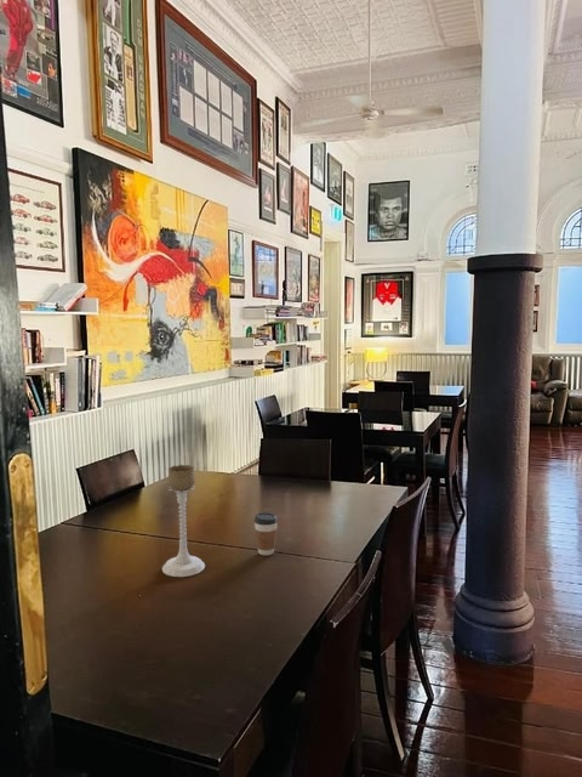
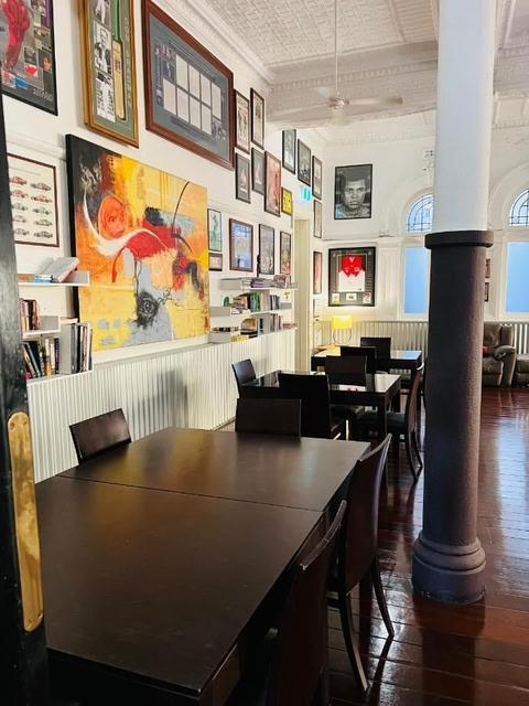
- candle holder (182, 517)
- coffee cup (266, 534)
